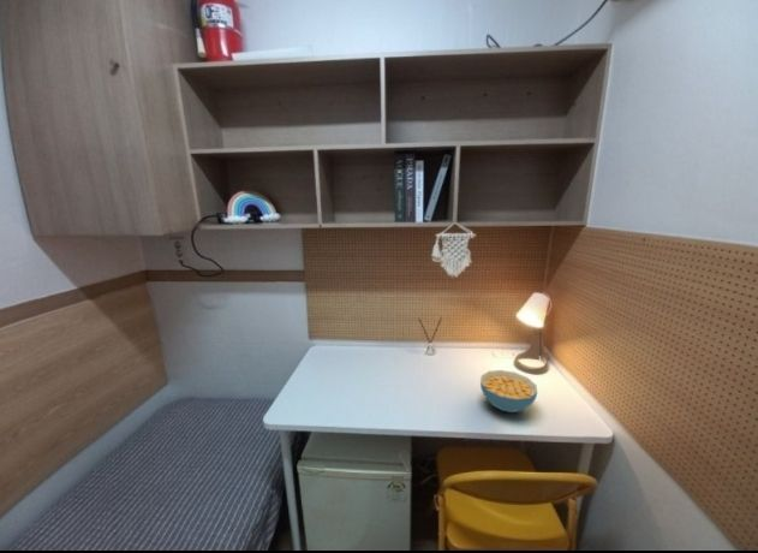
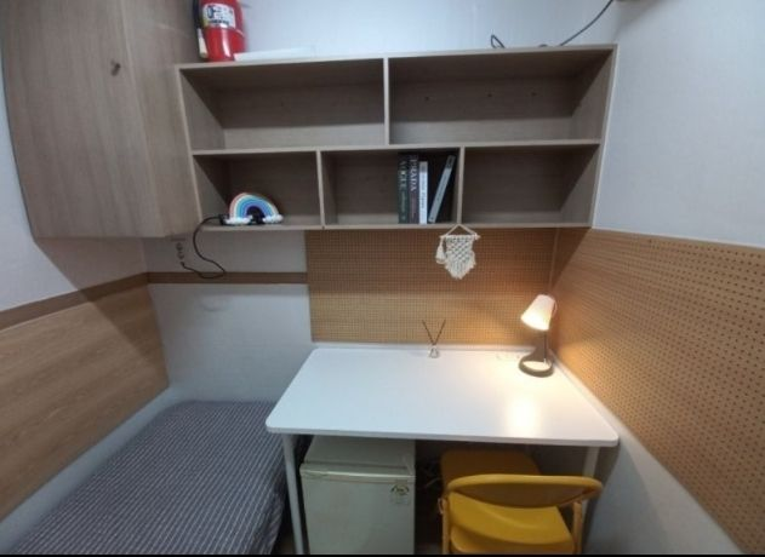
- cereal bowl (507, 394)
